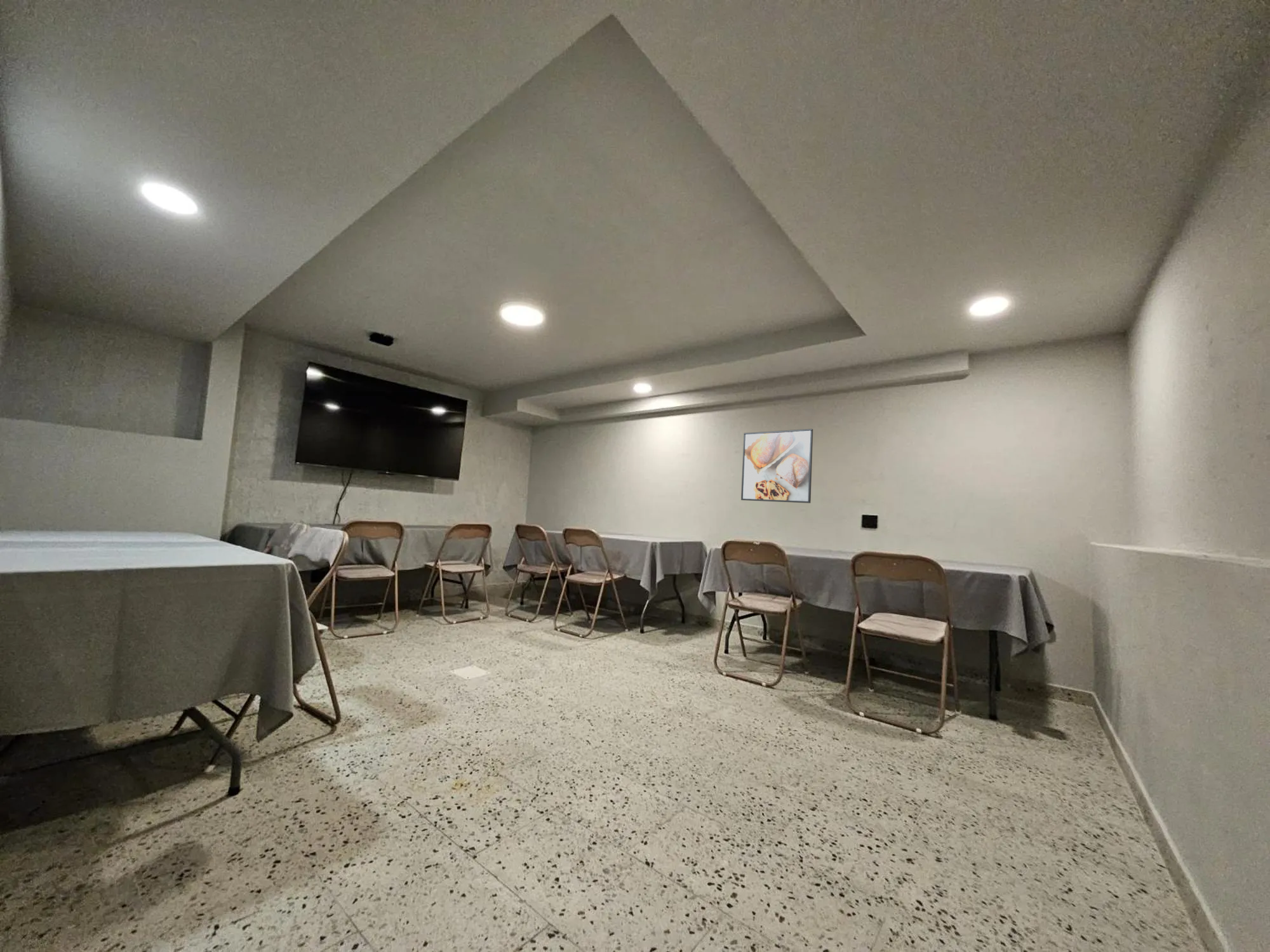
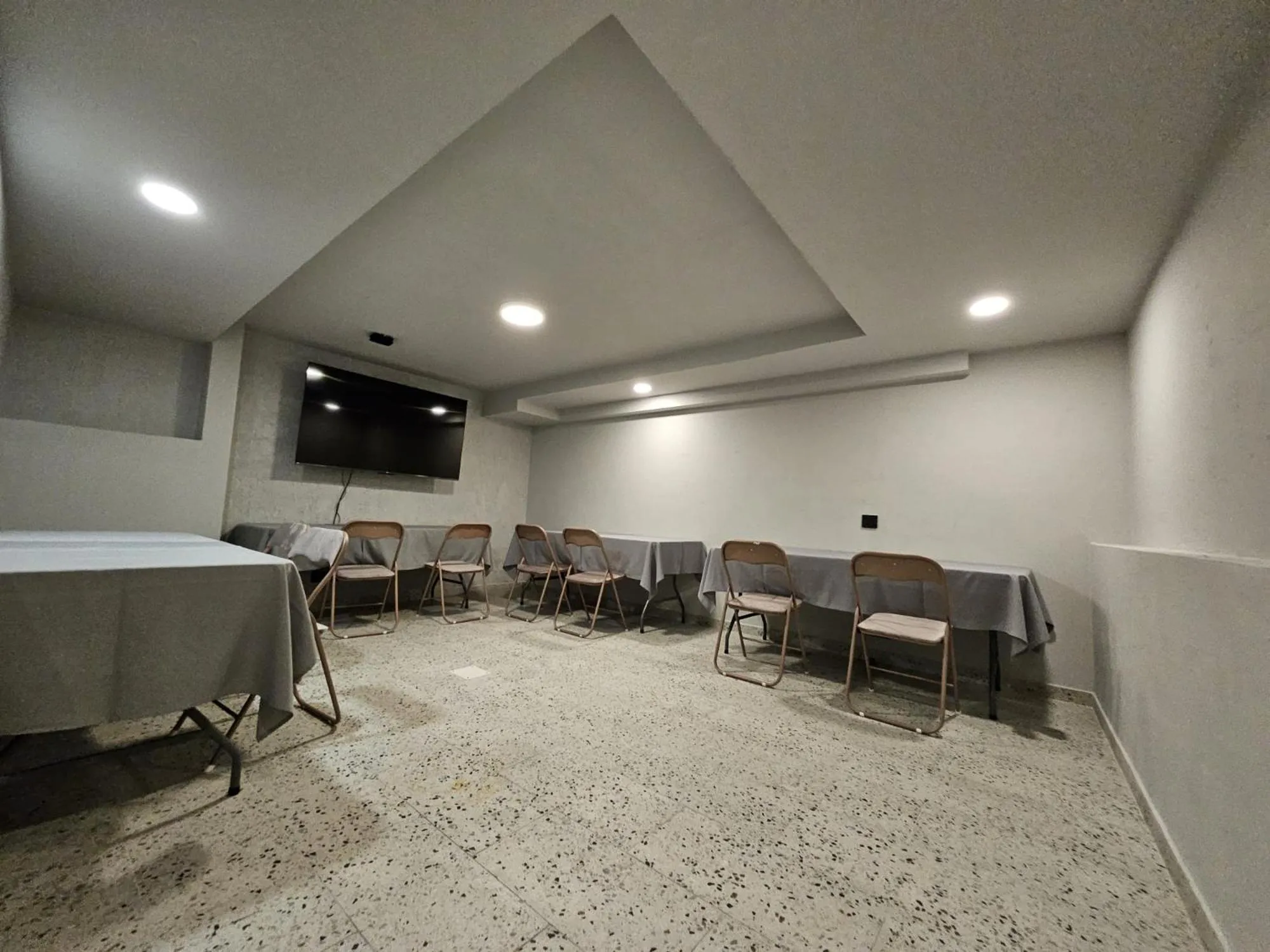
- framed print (775, 466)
